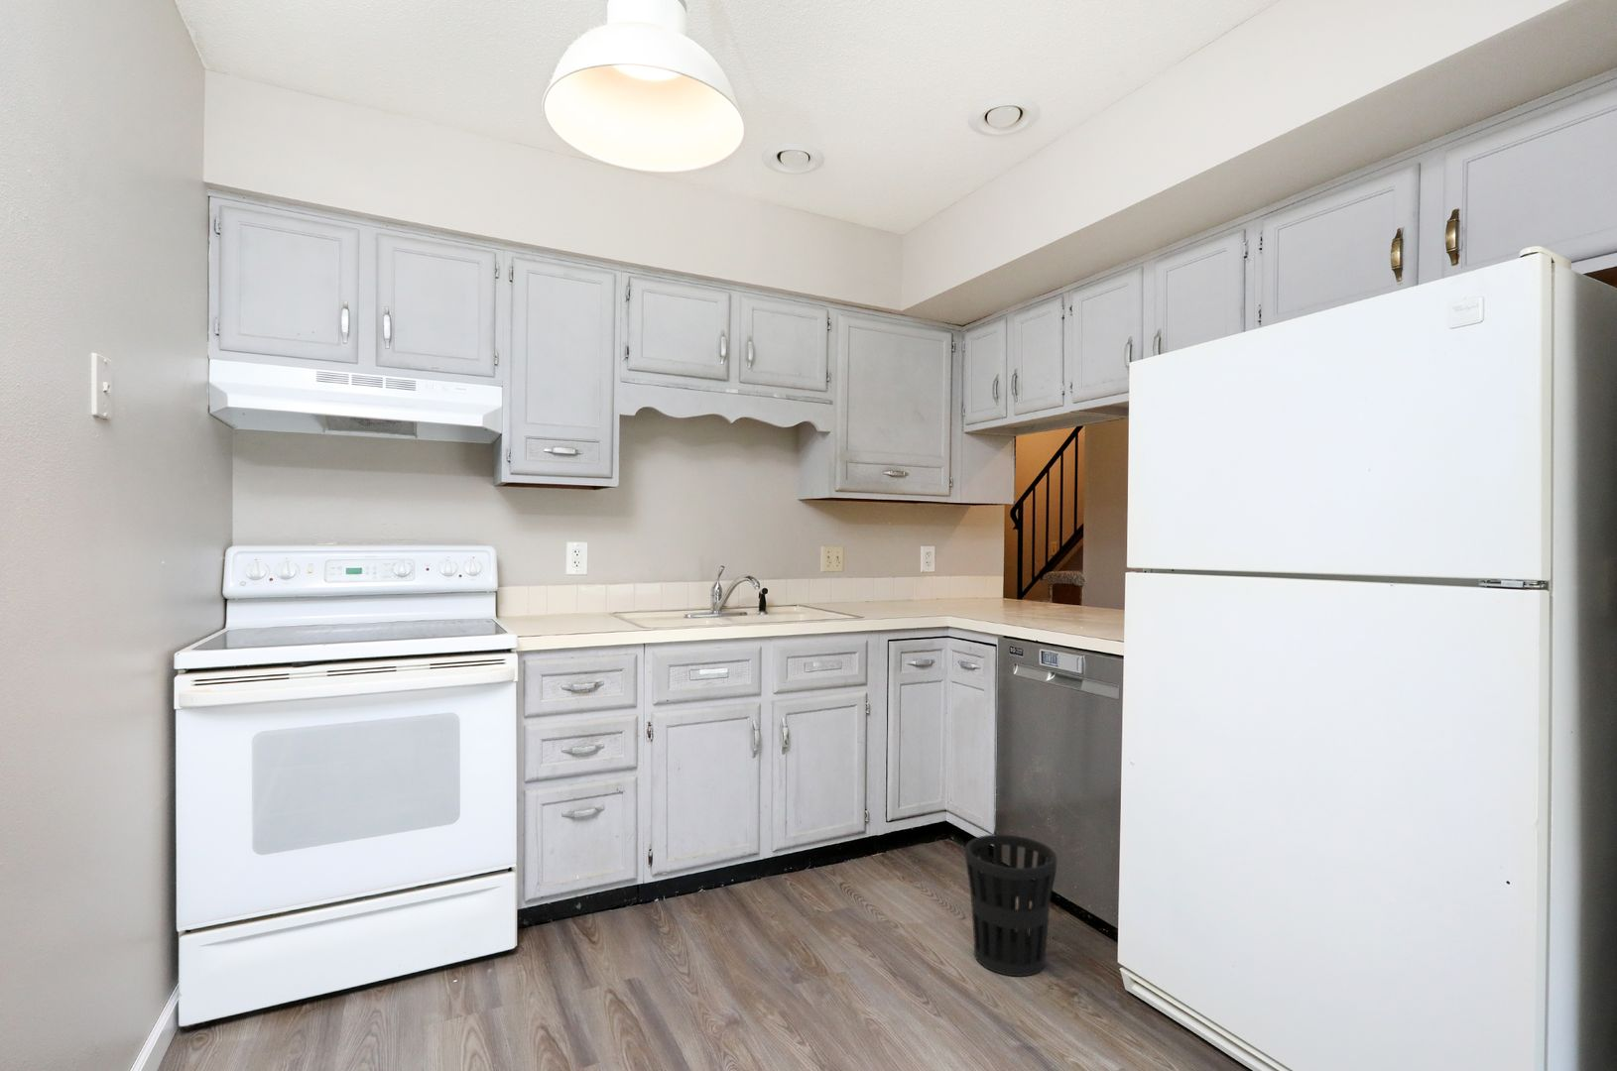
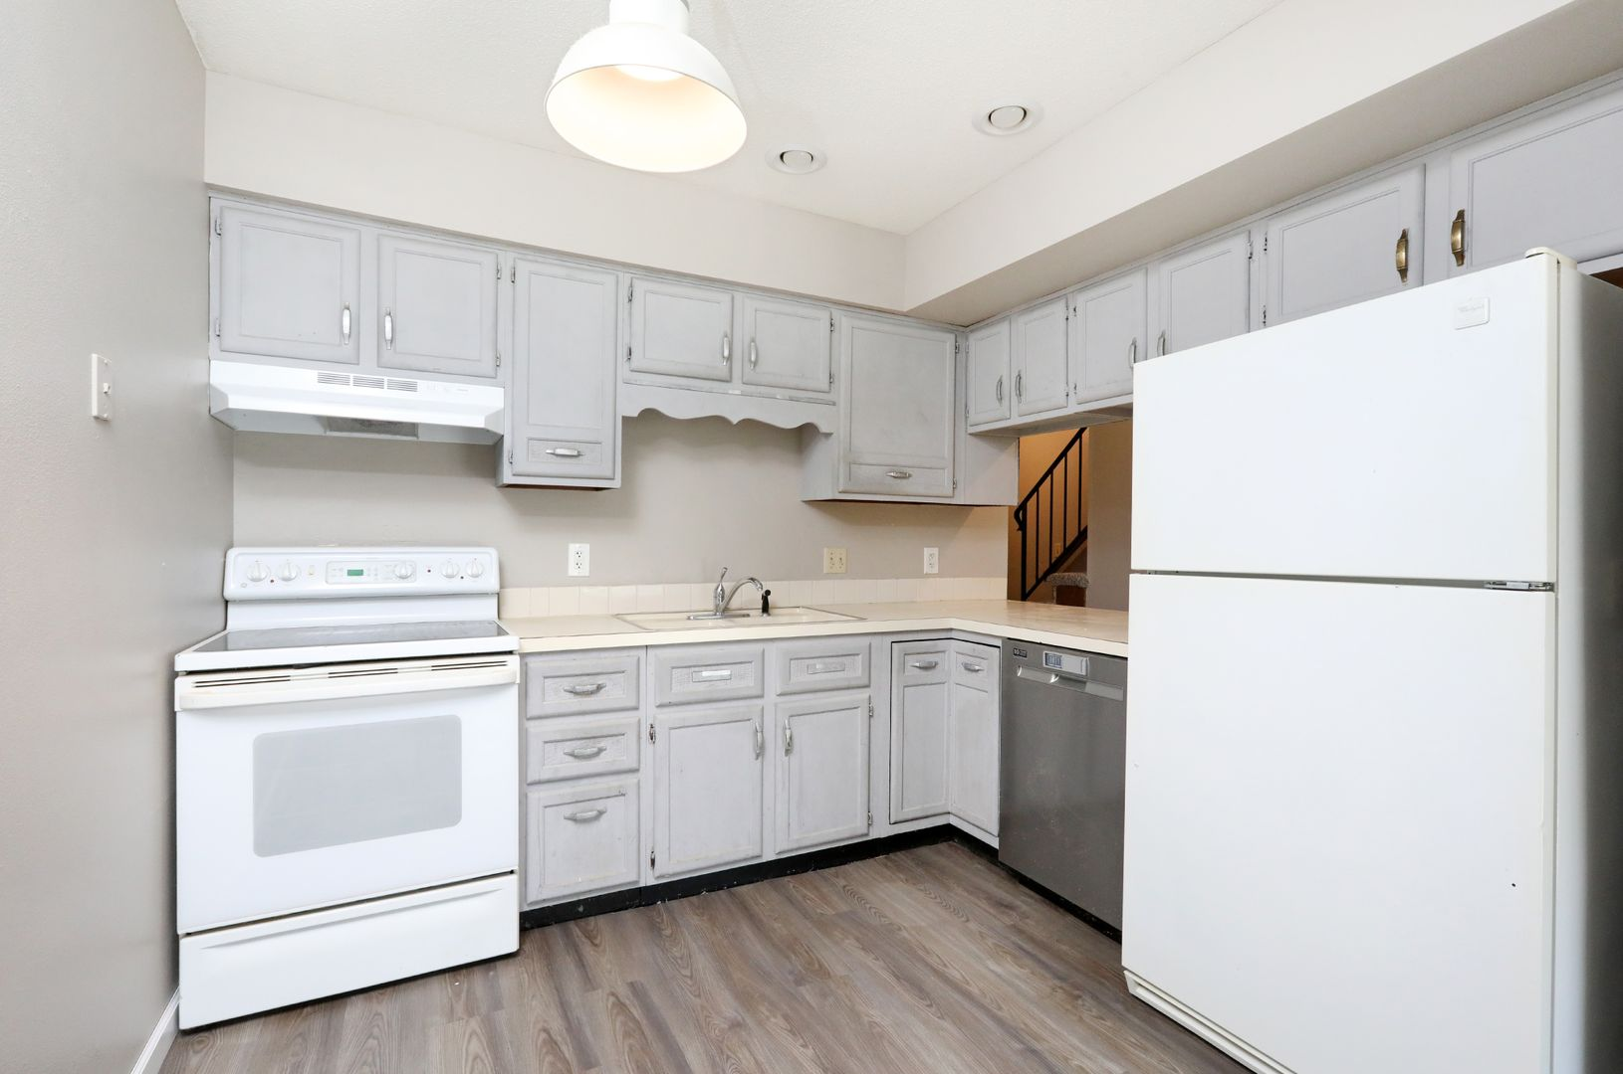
- wastebasket (1009, 904)
